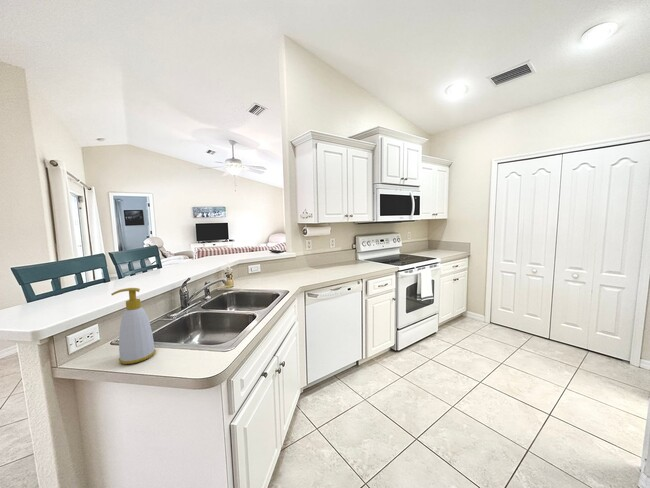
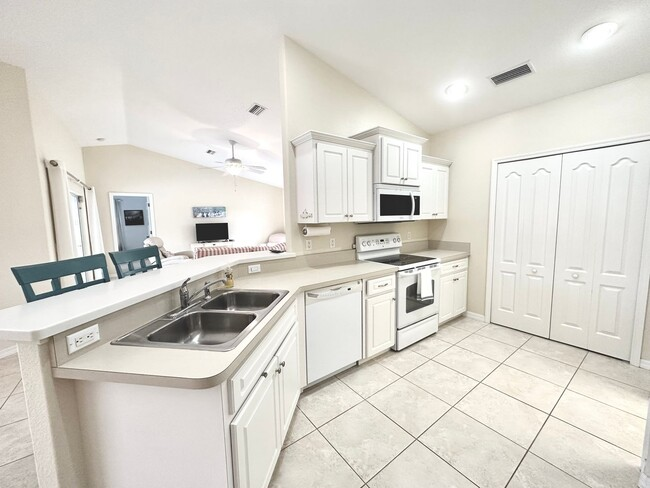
- soap bottle (134, 323)
